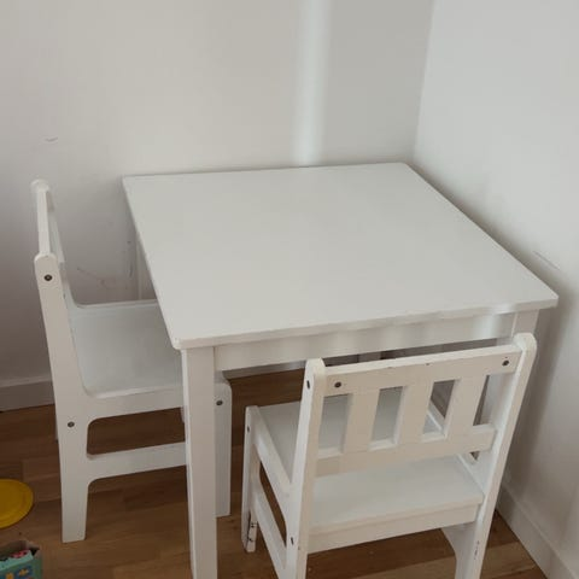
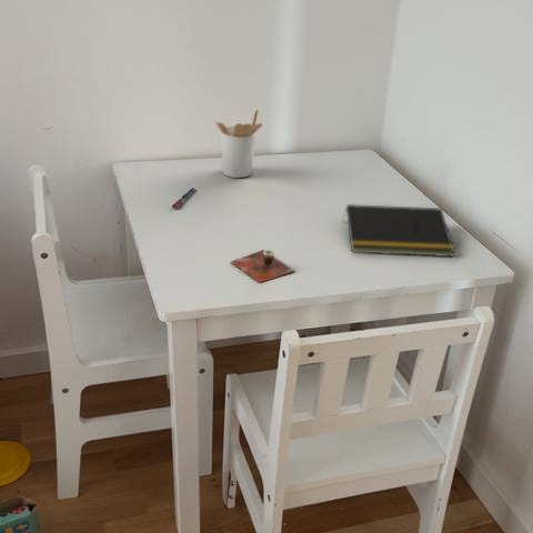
+ cup (261, 259)
+ utensil holder (241, 144)
+ pen (183, 197)
+ notepad (398, 229)
